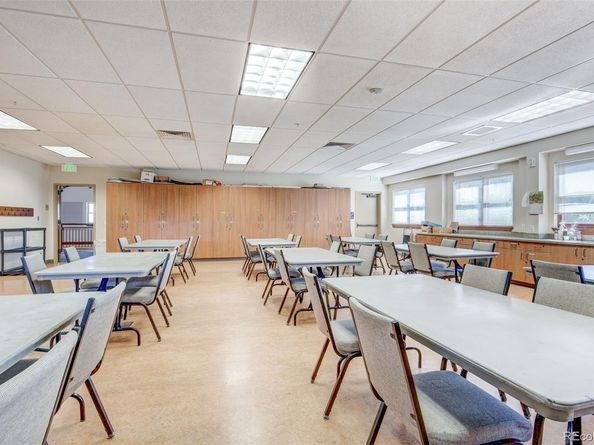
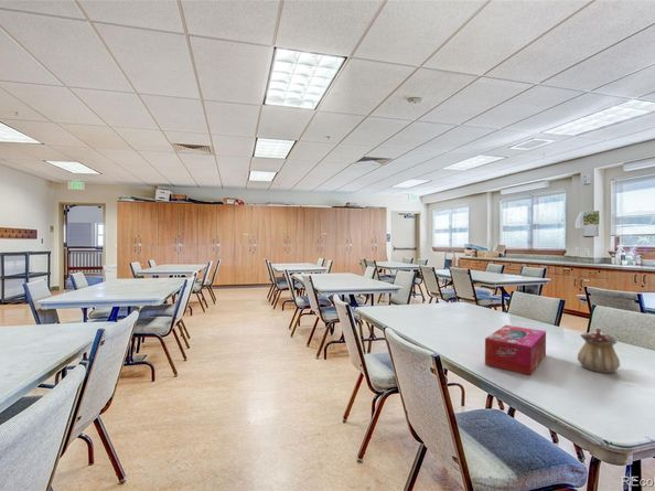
+ teapot (598, 348)
+ tissue box (516, 346)
